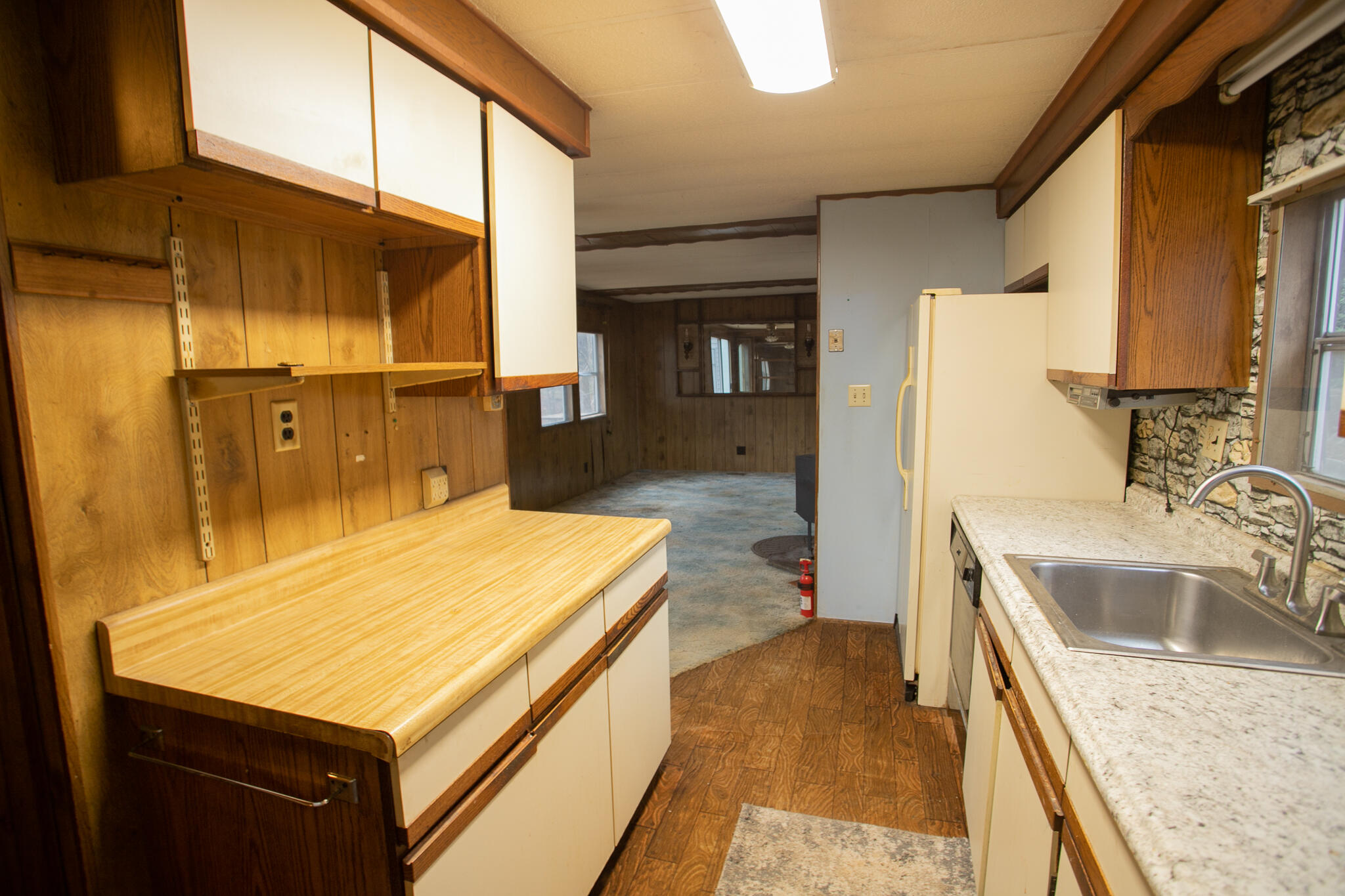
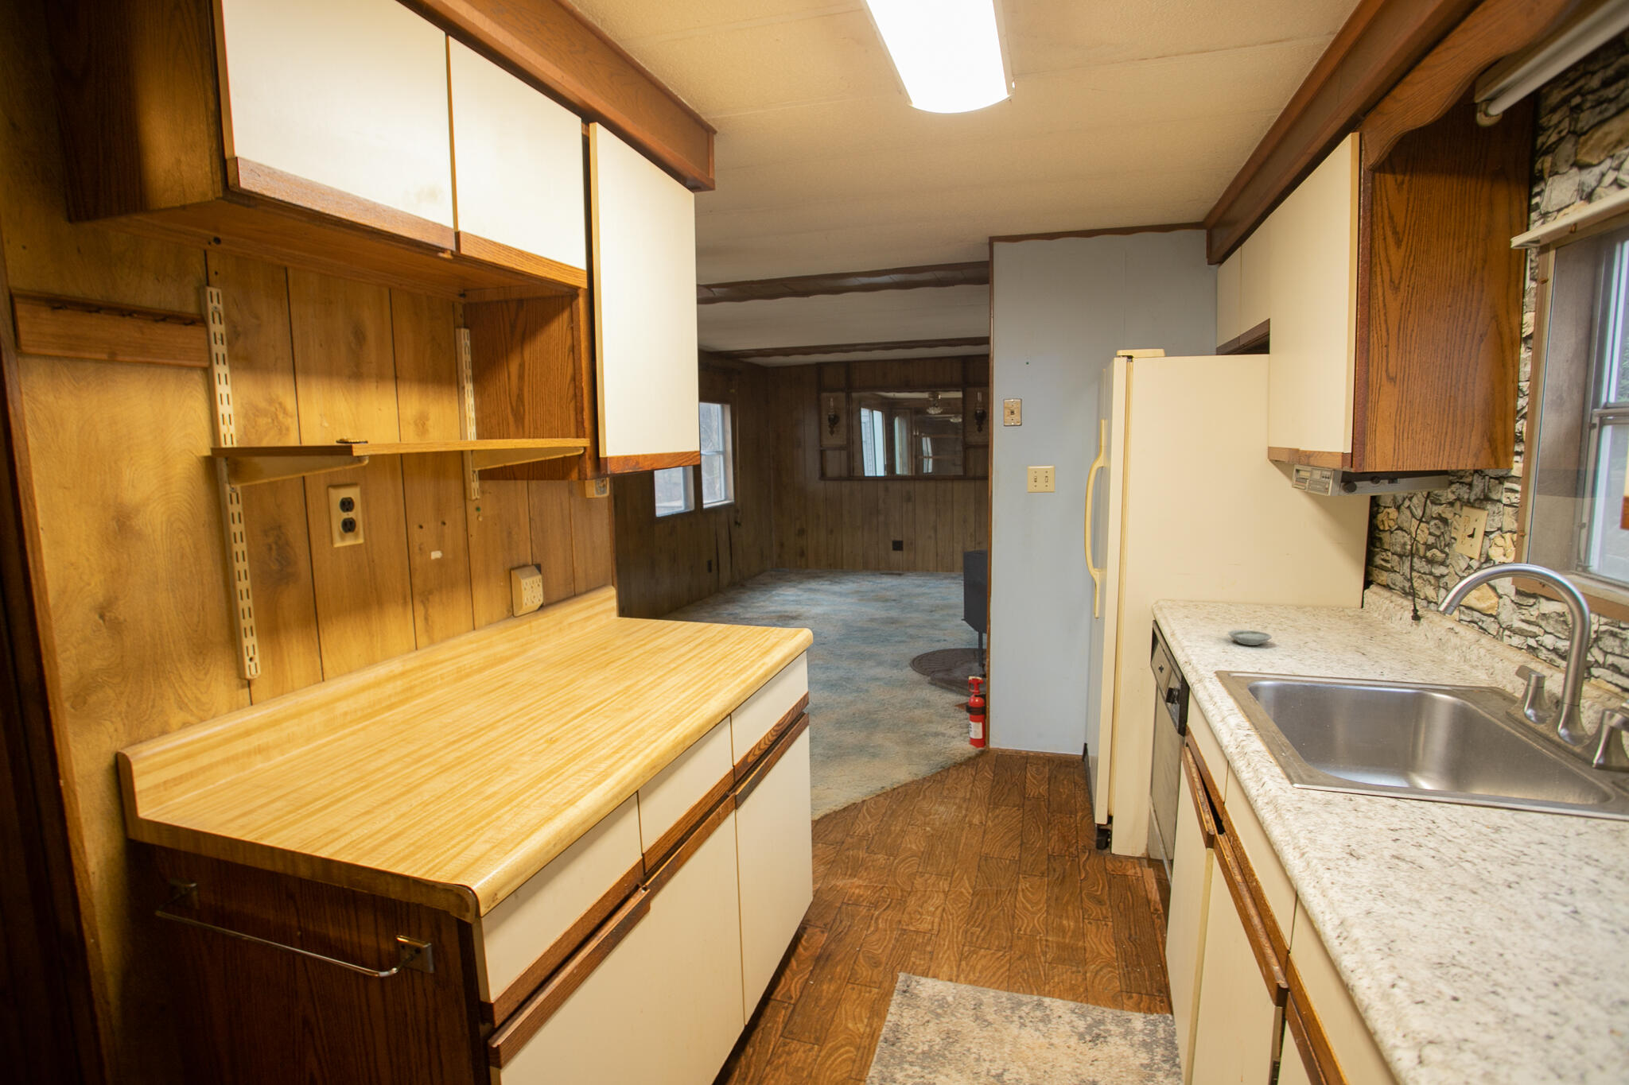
+ saucer (1249, 638)
